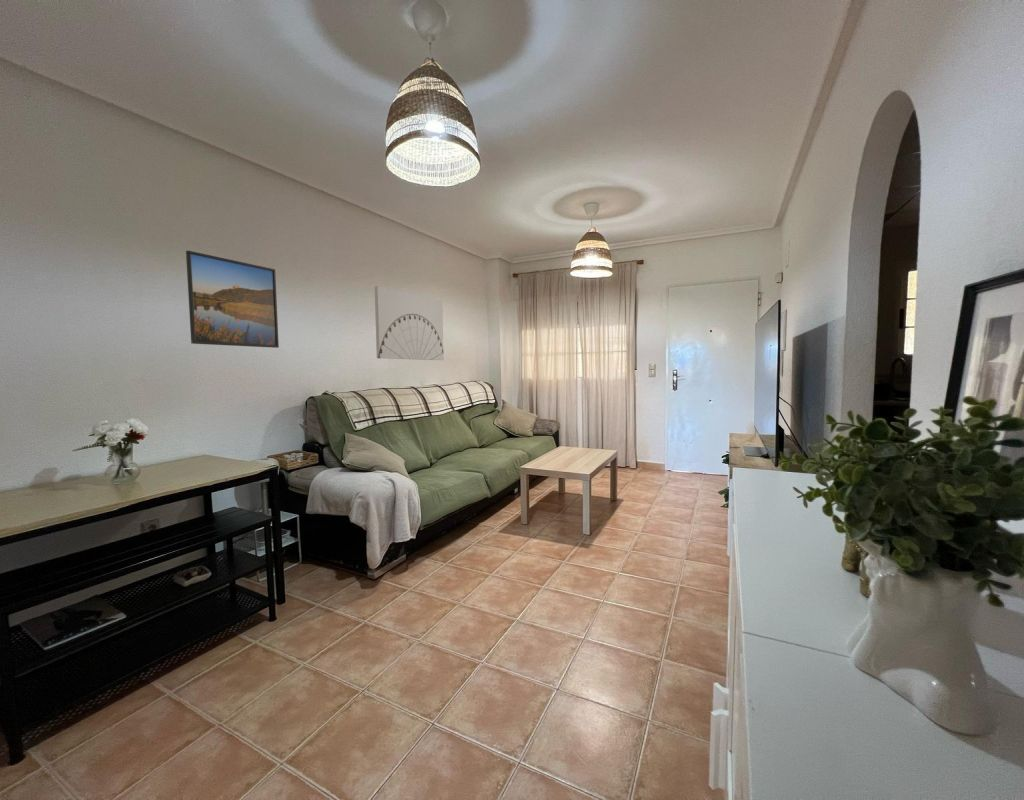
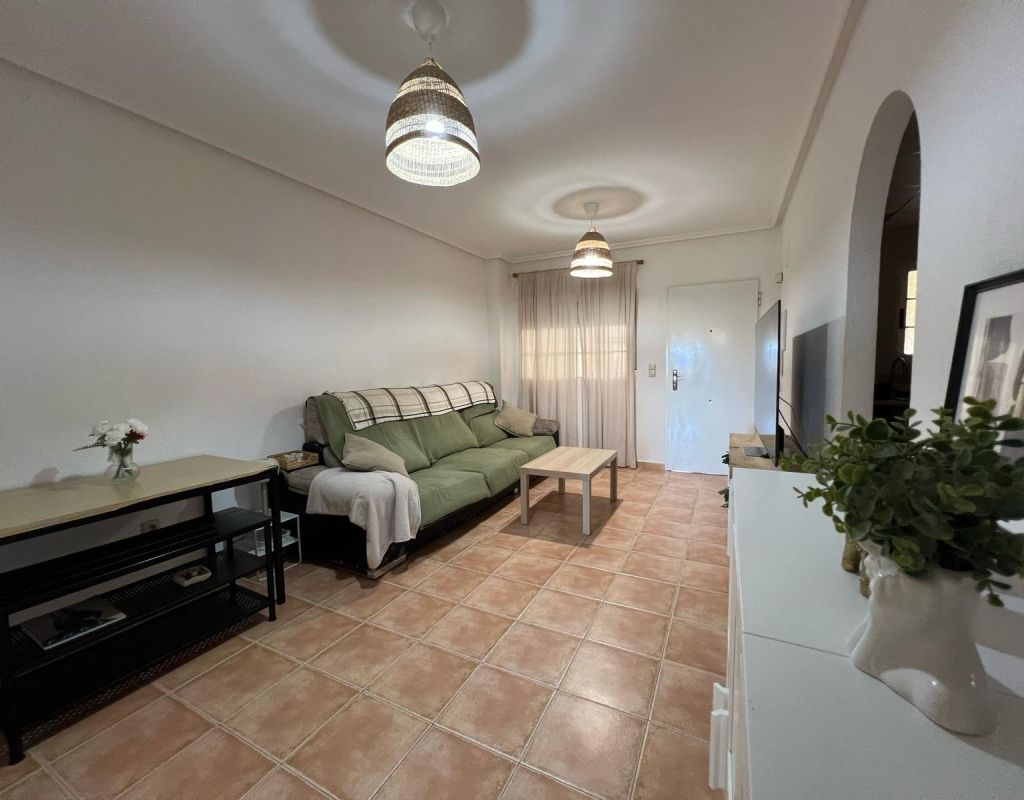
- wall art (412, 326)
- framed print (236, 303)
